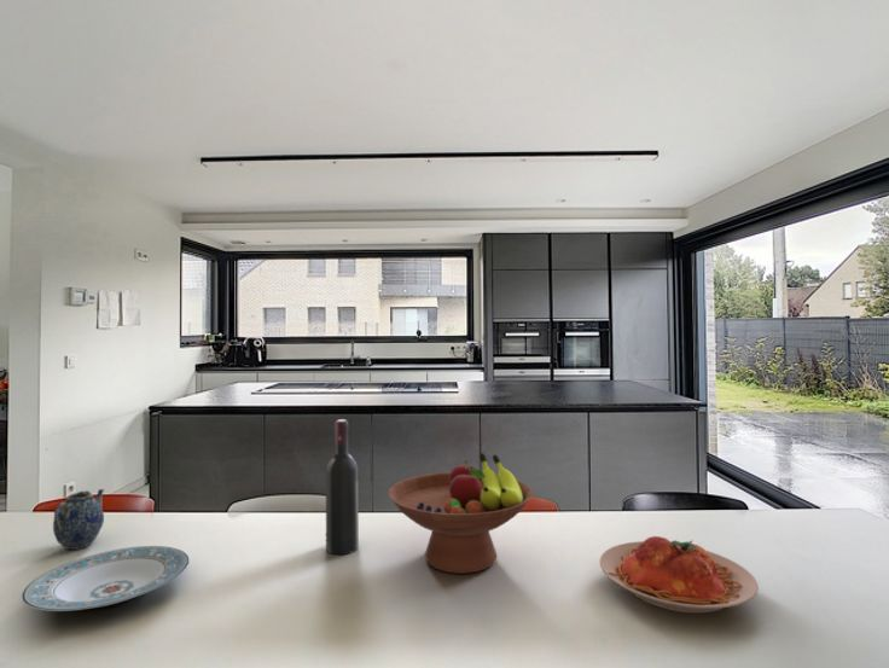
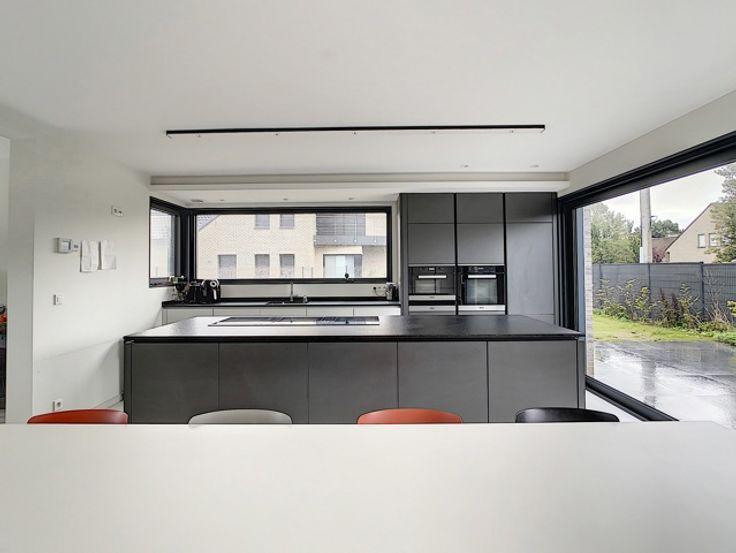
- plate (111, 582)
- fruit bowl (460, 511)
- wine bottle (342, 483)
- teapot (80, 517)
- plate (674, 560)
